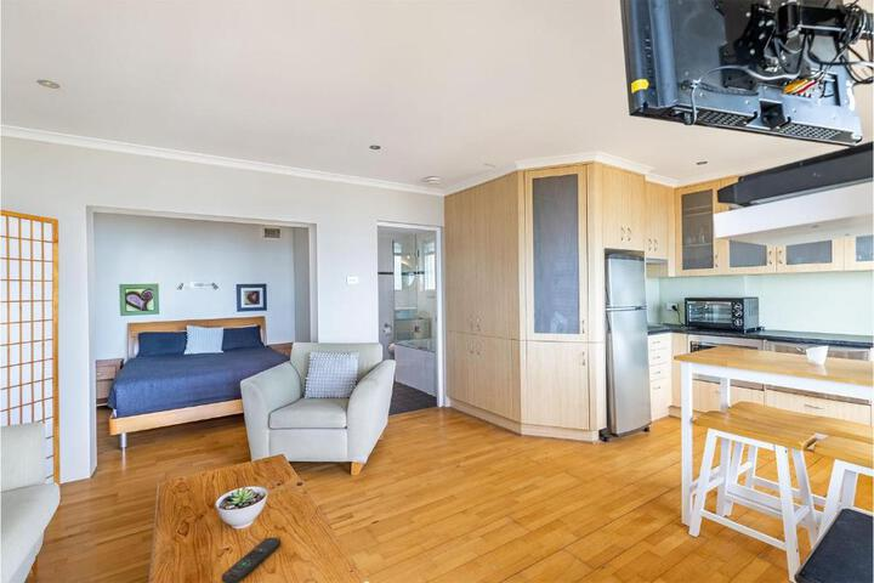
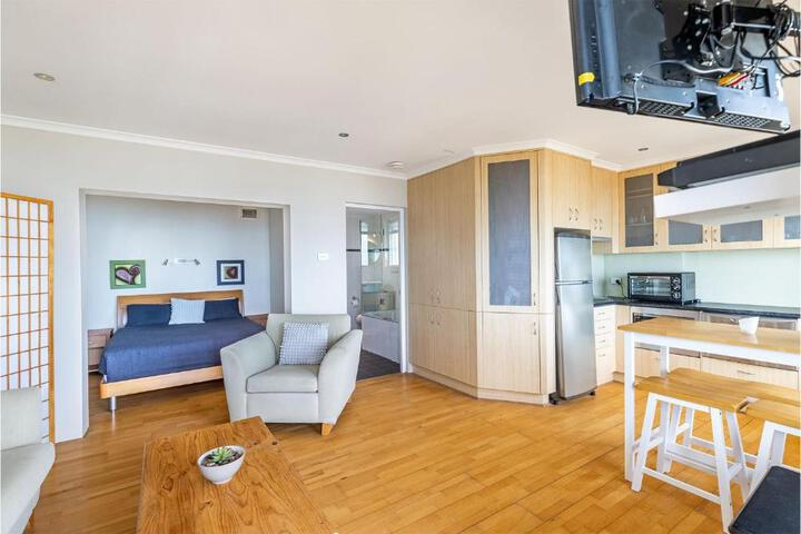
- remote control (252, 559)
